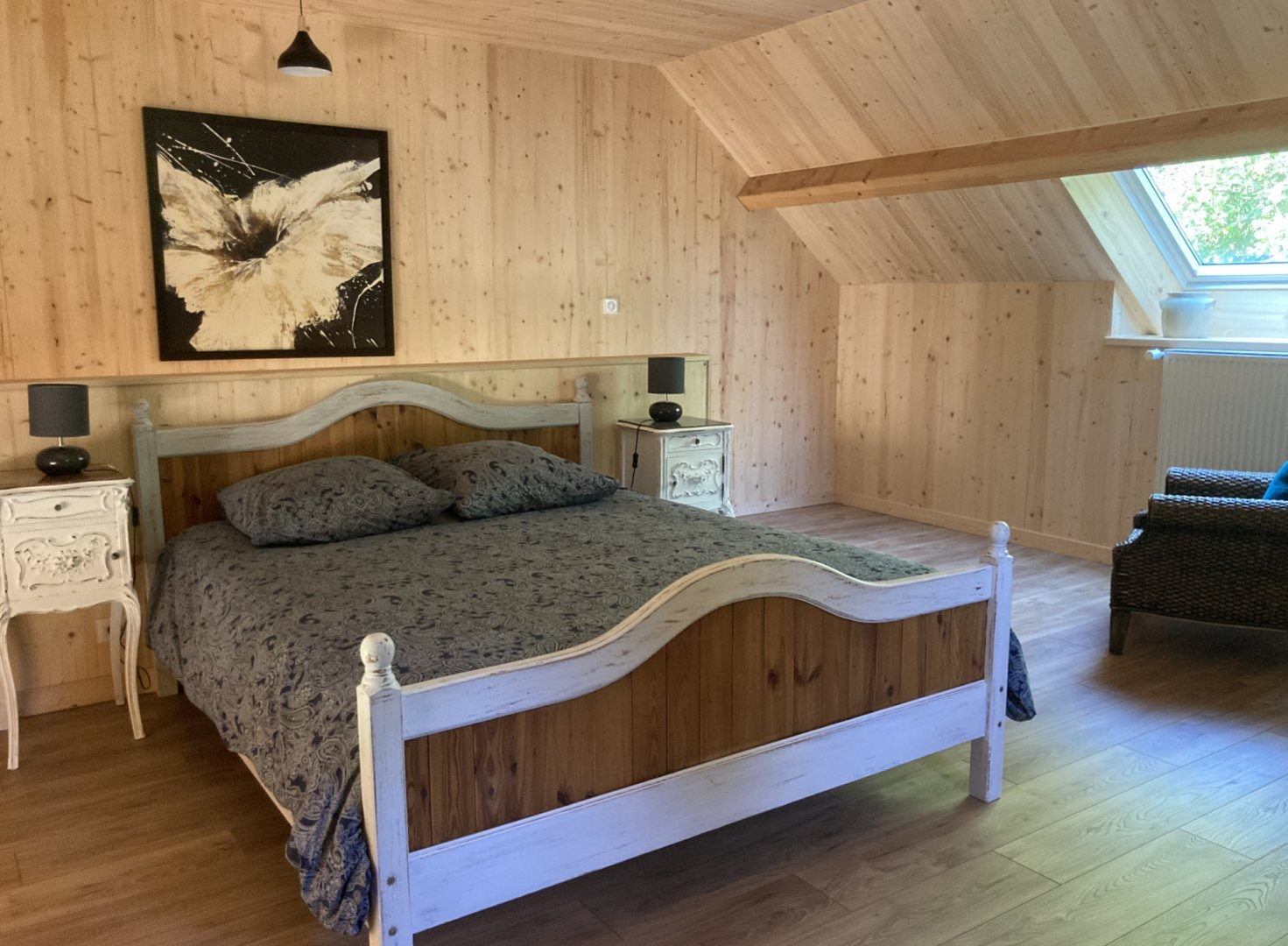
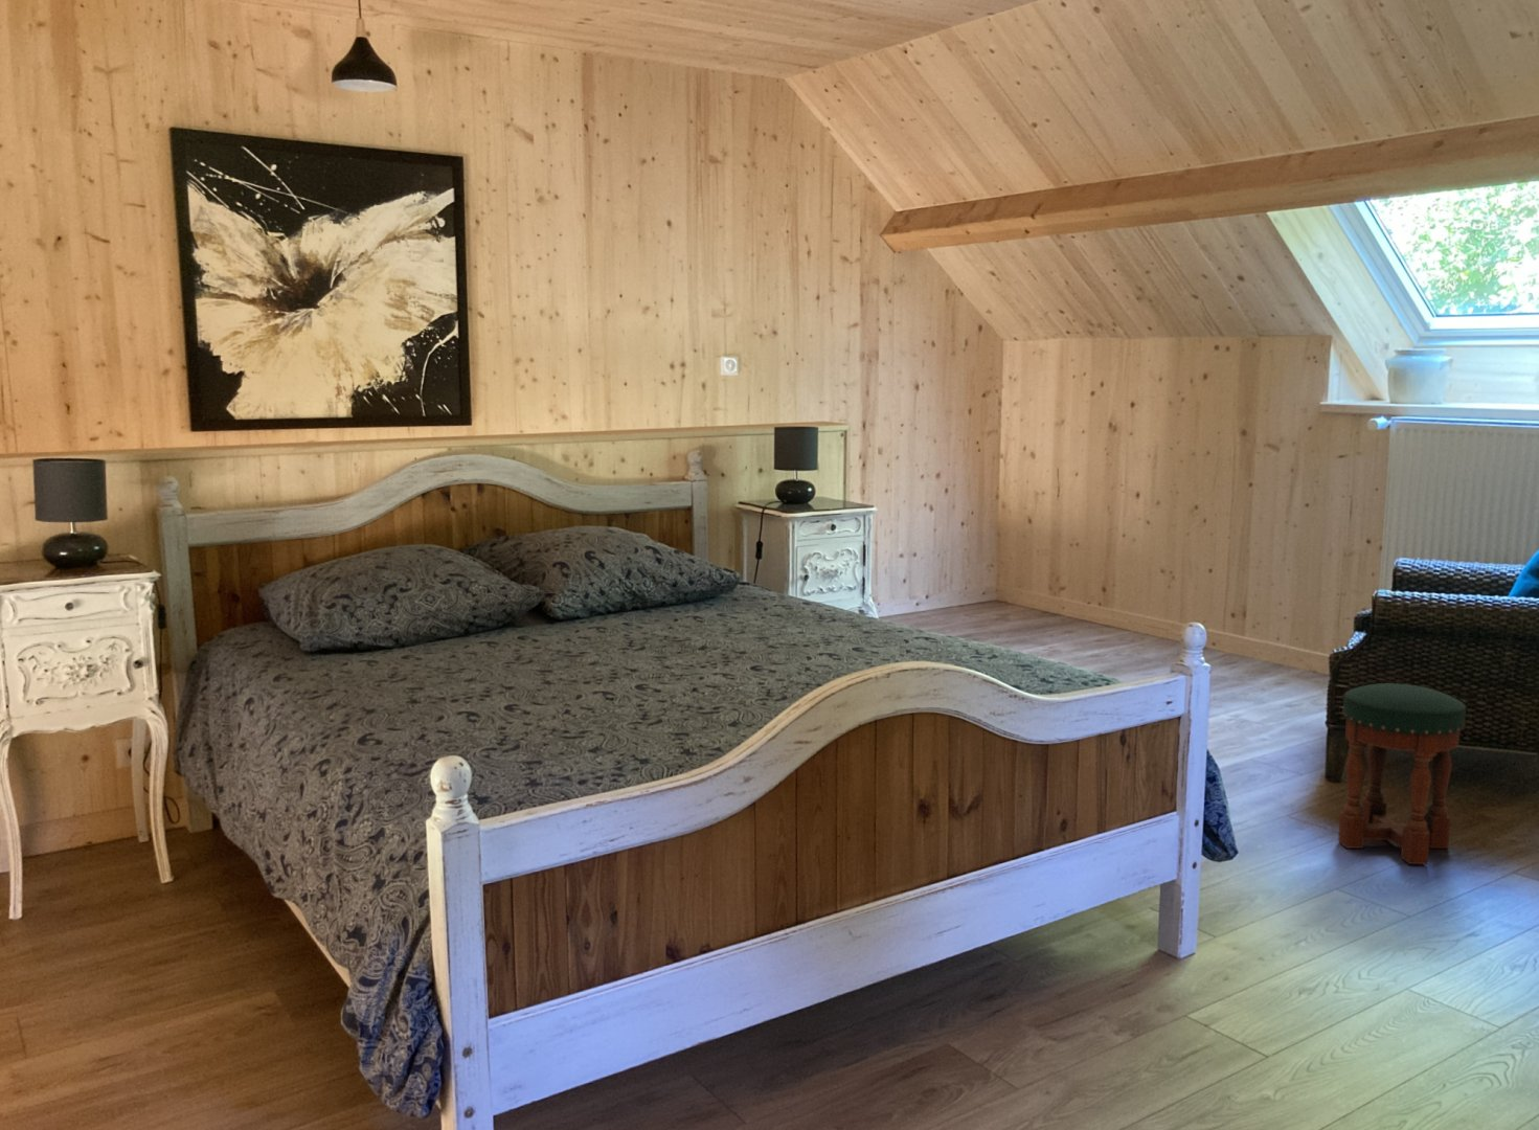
+ stool (1411, 770)
